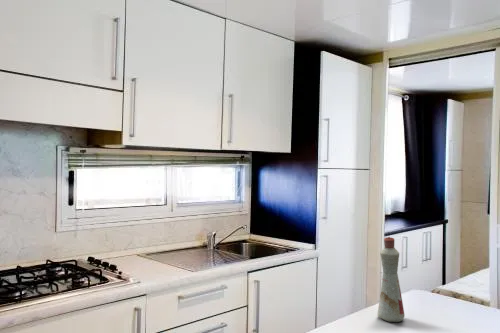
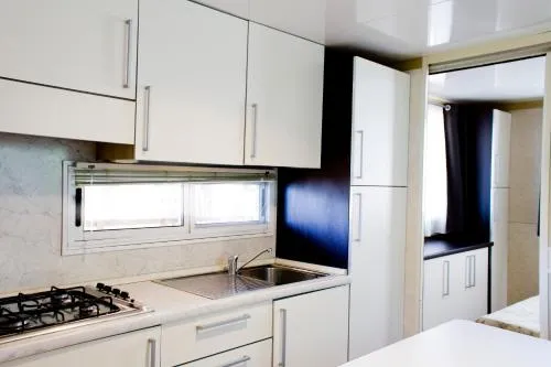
- bottle (391, 277)
